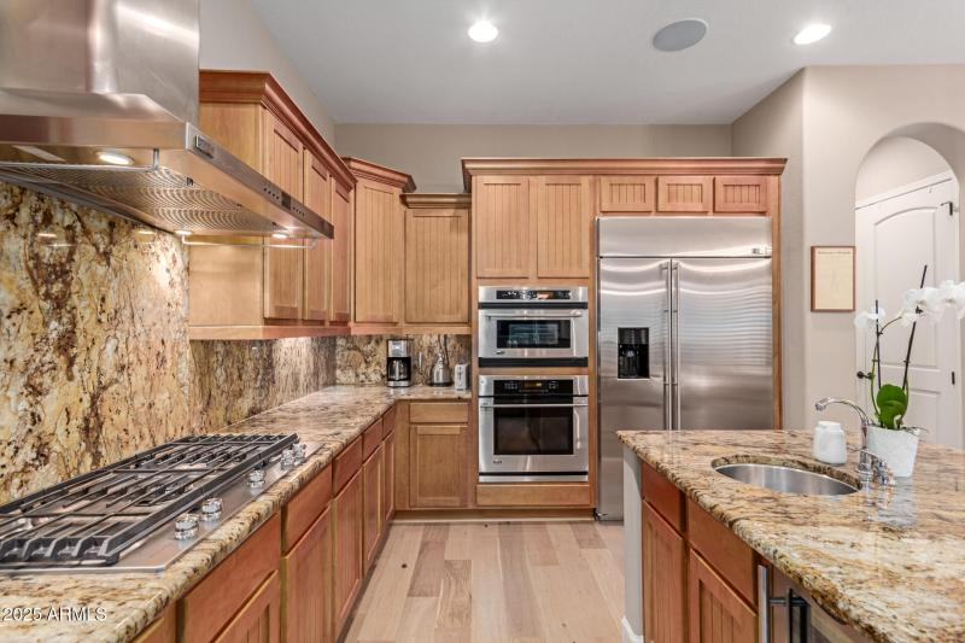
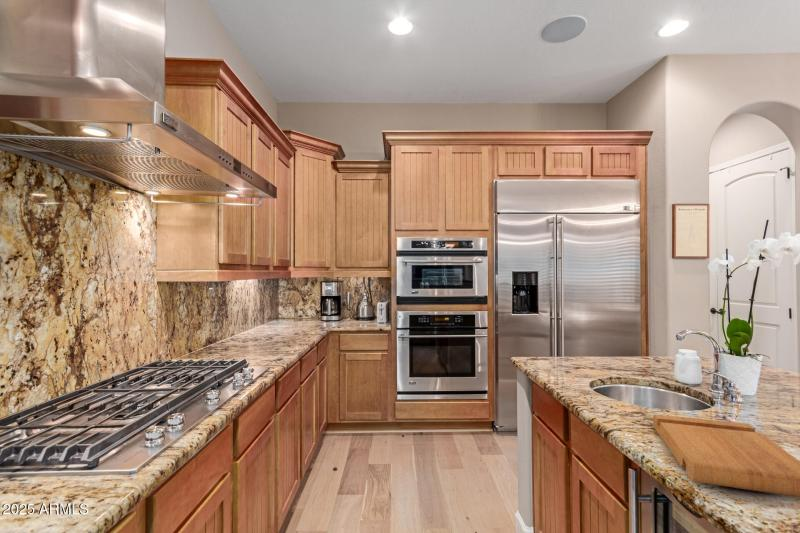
+ cutting board (723, 449)
